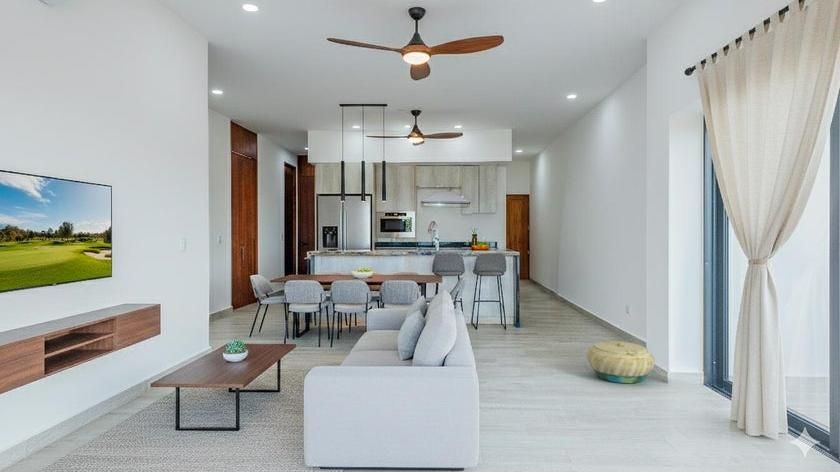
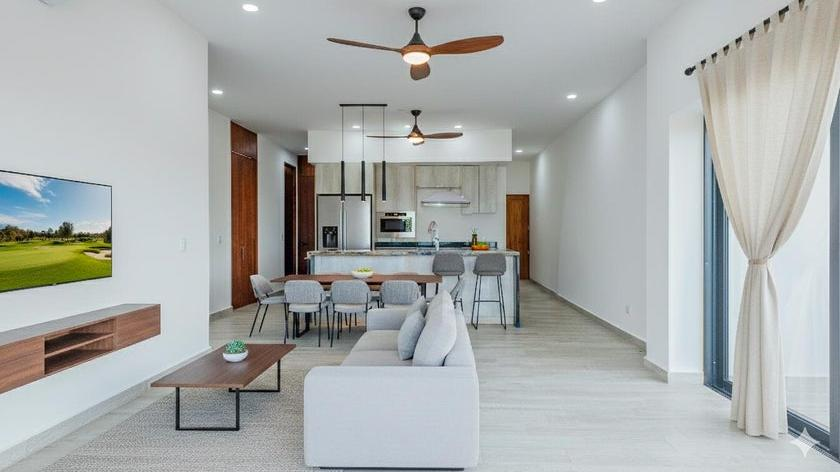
- basket (619, 359)
